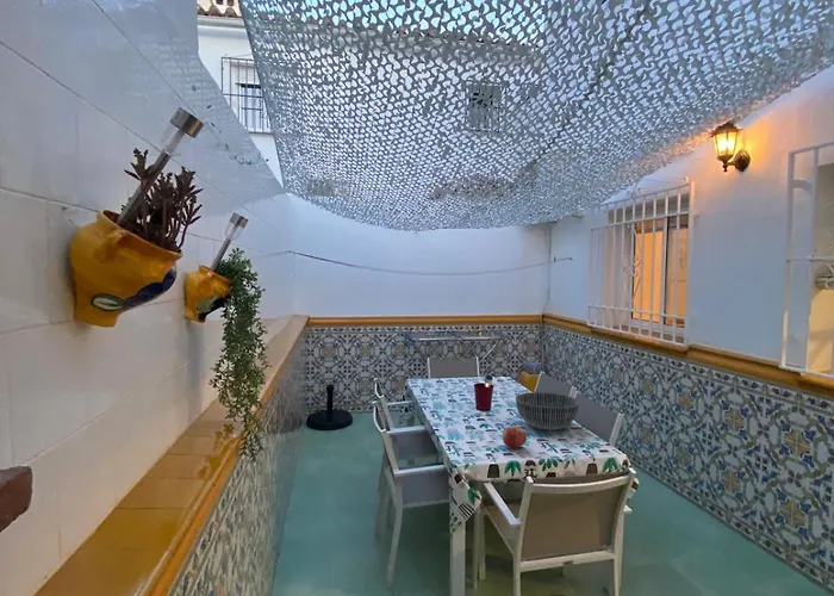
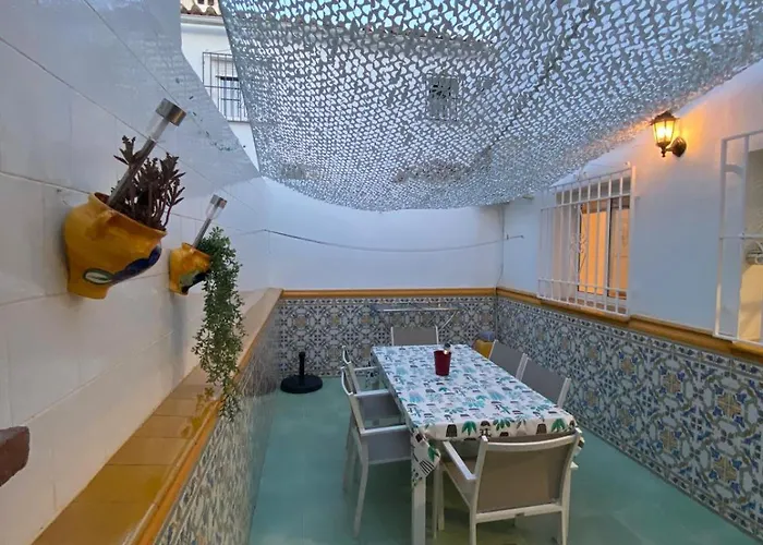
- fruit (514, 436)
- bowl (546, 411)
